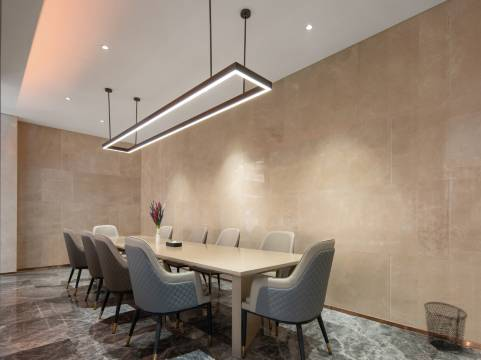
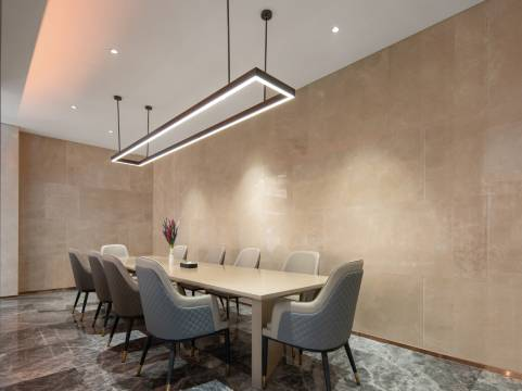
- waste bin (444, 327)
